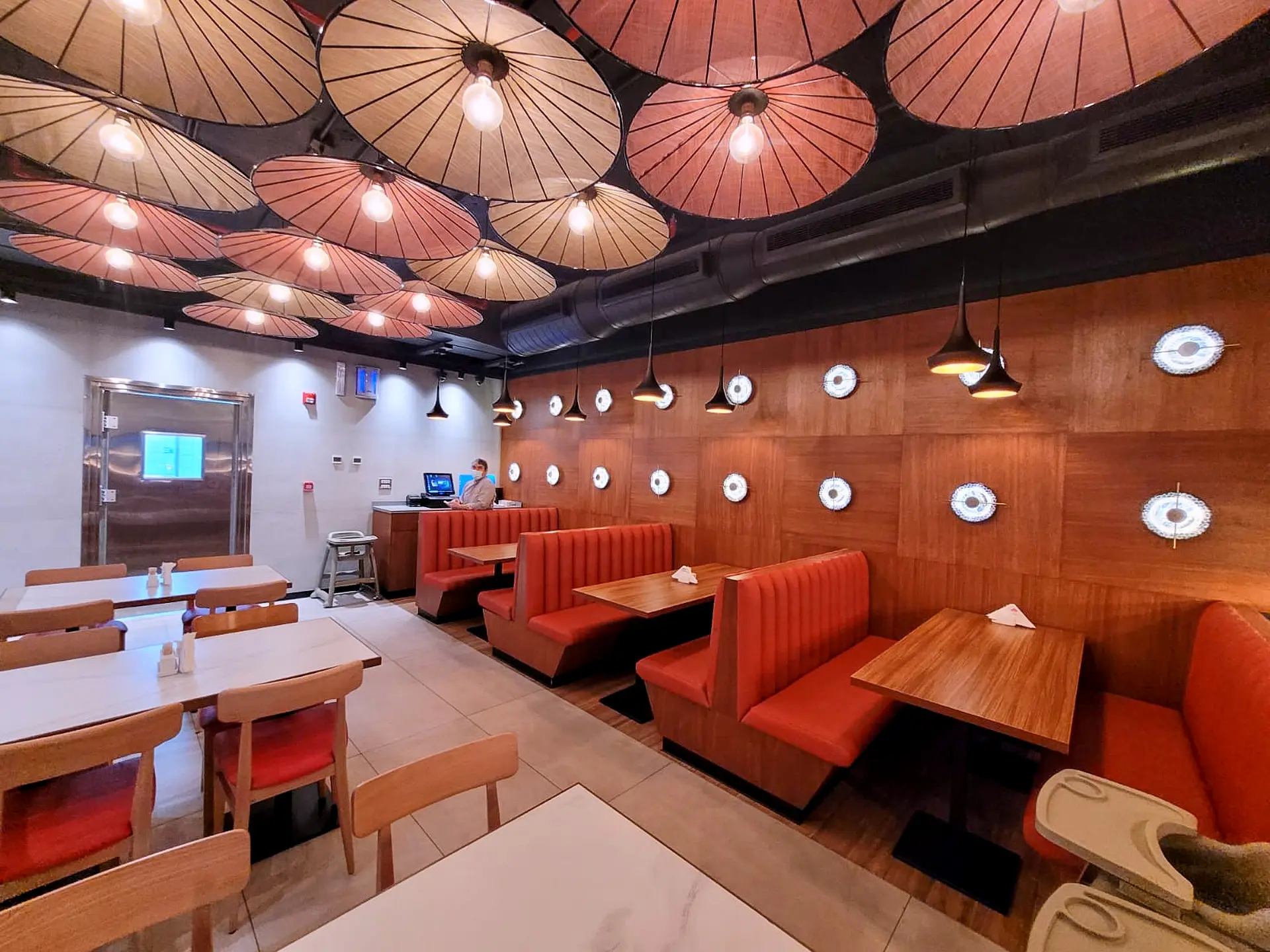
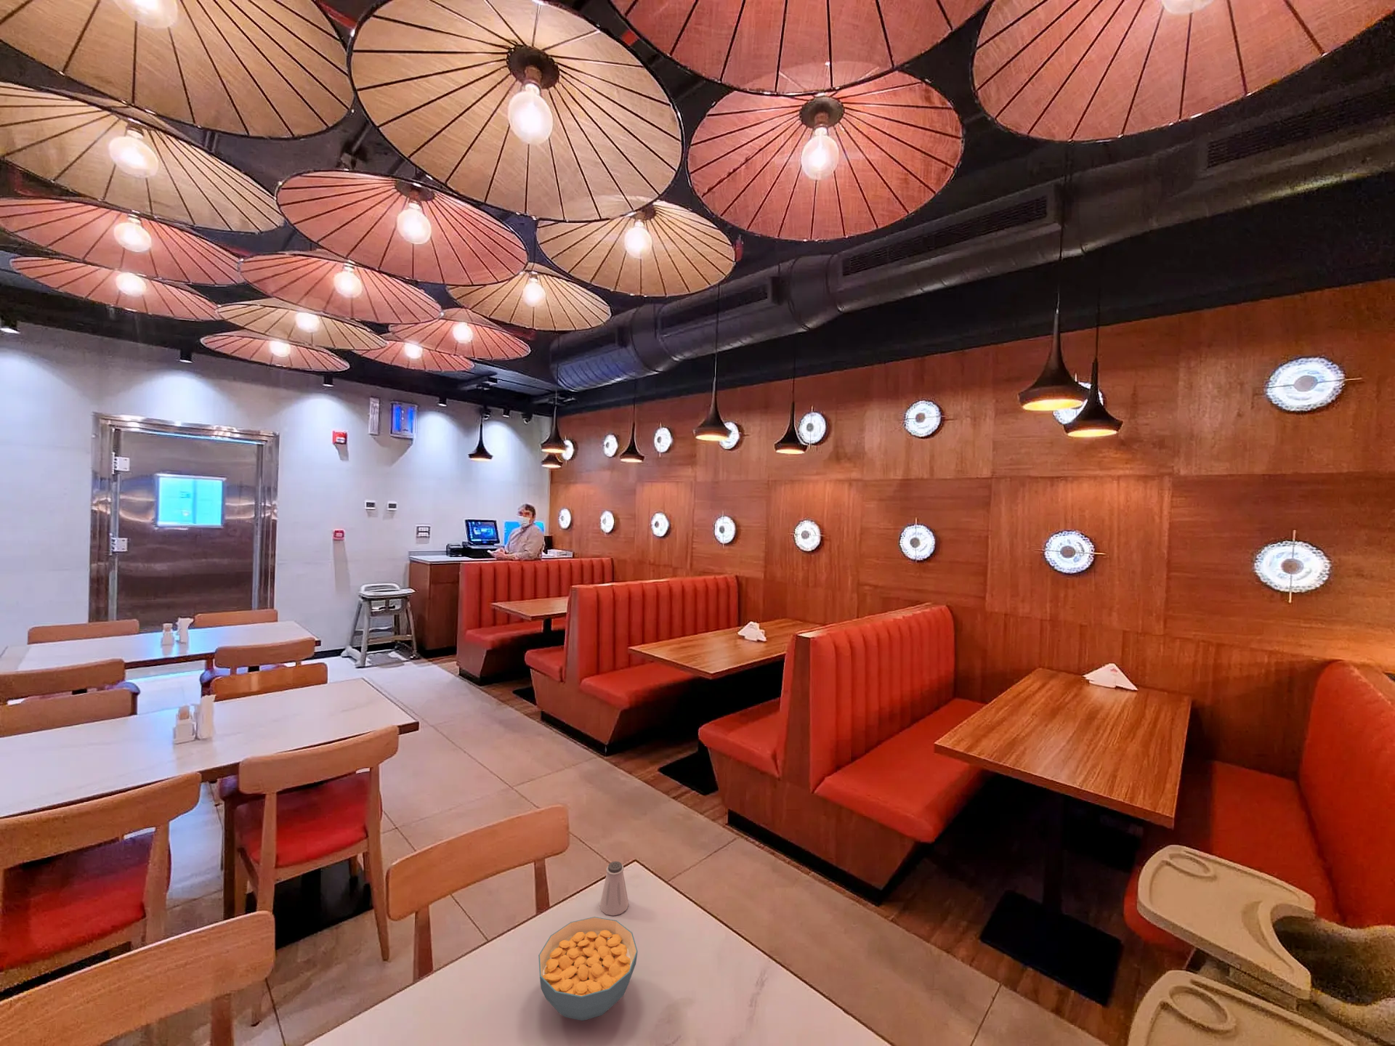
+ cereal bowl (588, 977)
+ saltshaker (615, 884)
